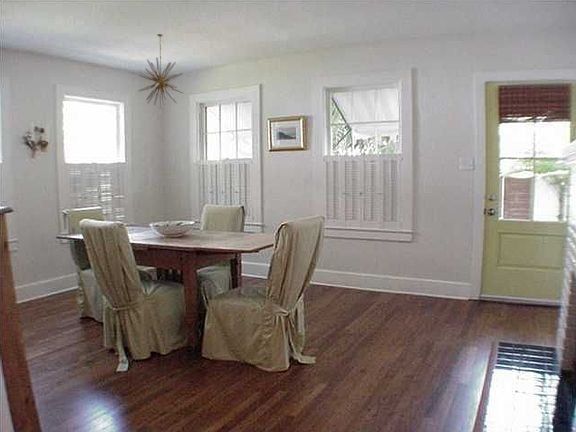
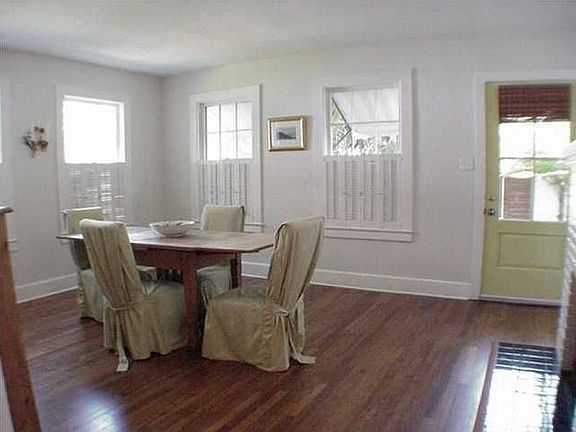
- chandelier (160, 71)
